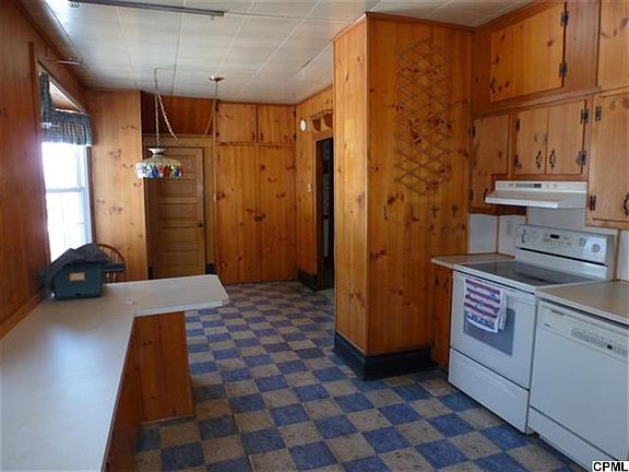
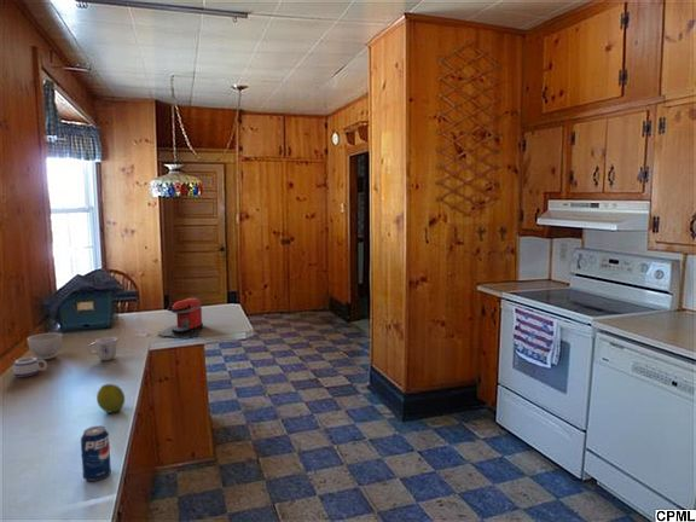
+ mug (29, 366)
+ coffee maker (187, 314)
+ mug (103, 349)
+ beverage can (95, 453)
+ fruit (110, 398)
+ bowl (45, 347)
